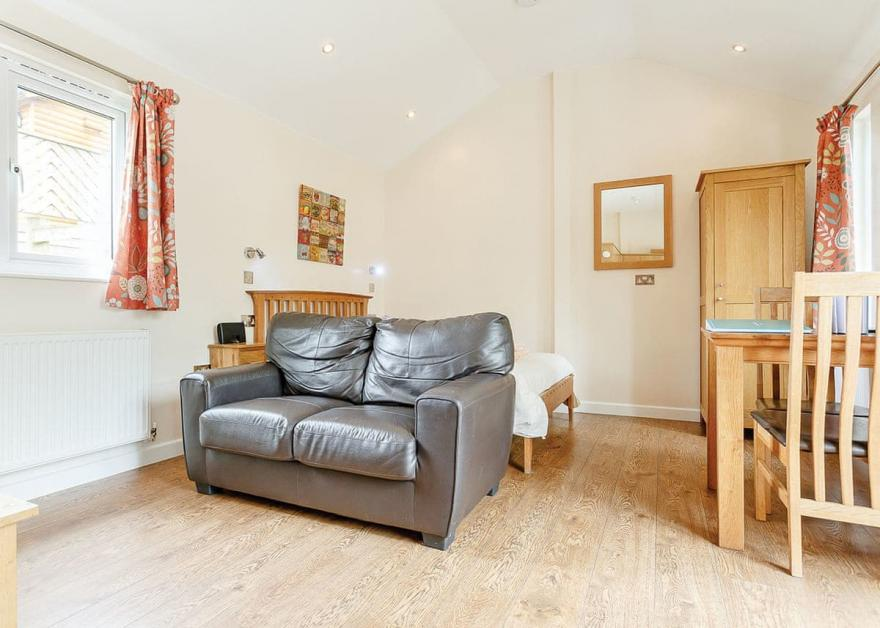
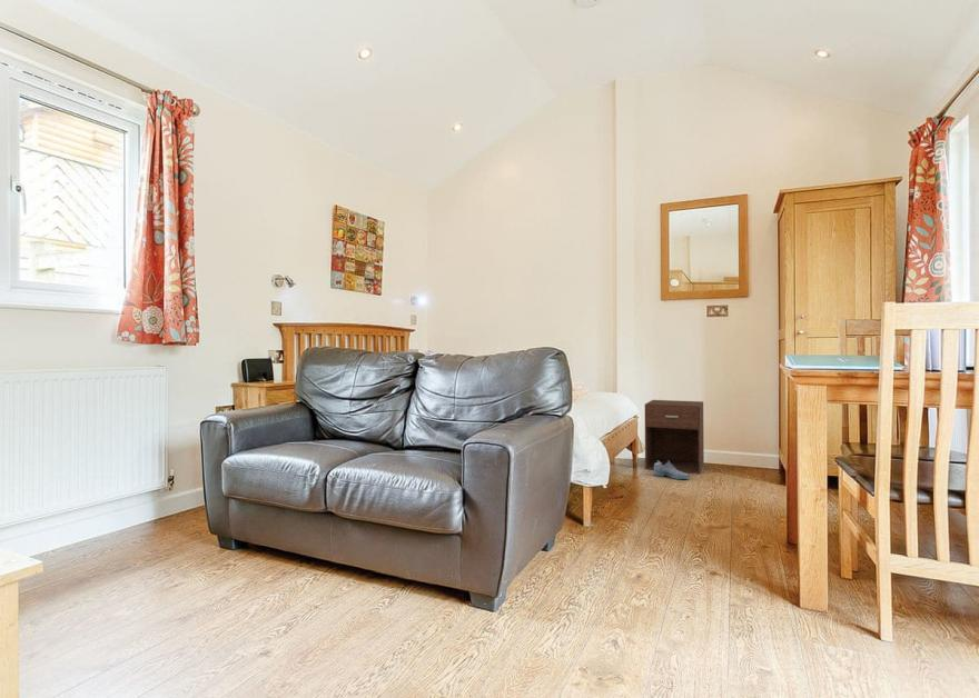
+ shoe (671, 469)
+ nightstand (674, 435)
